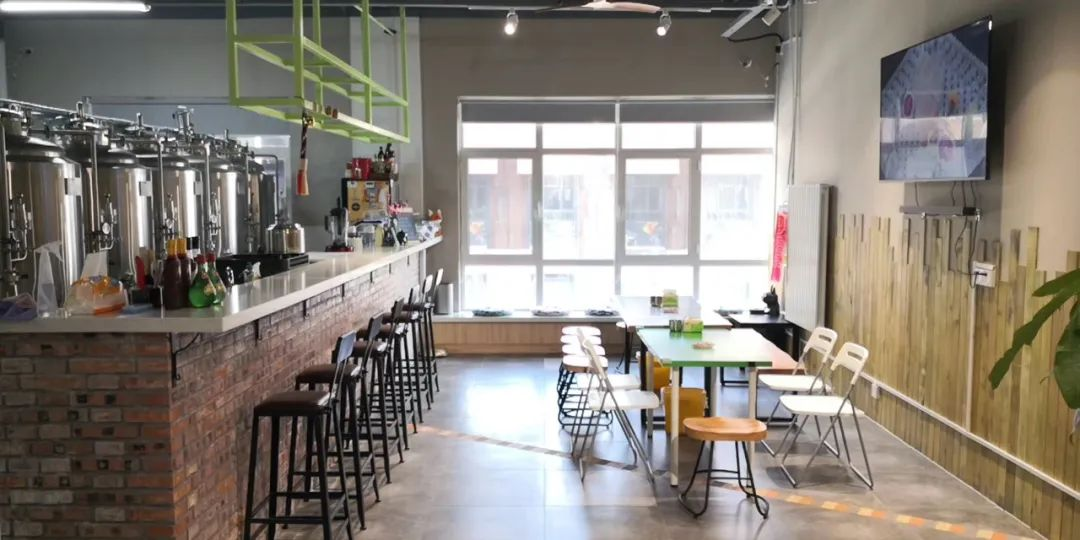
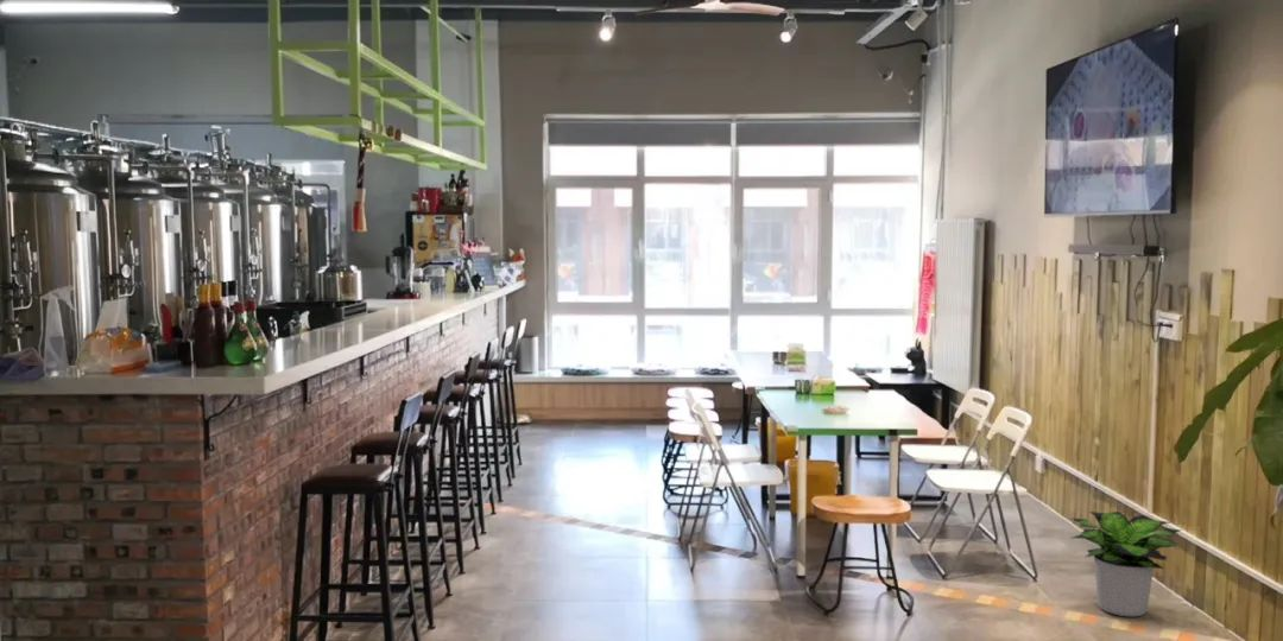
+ potted plant (1131, 567)
